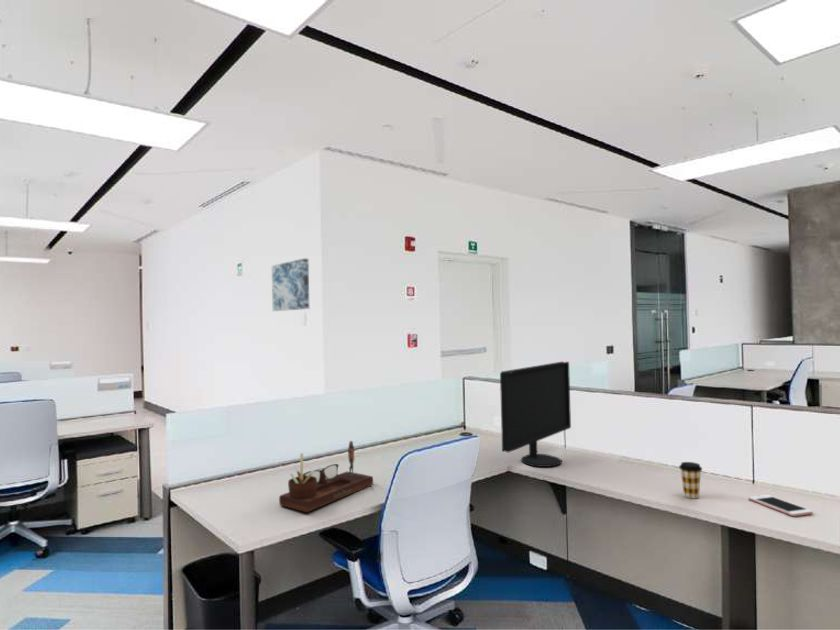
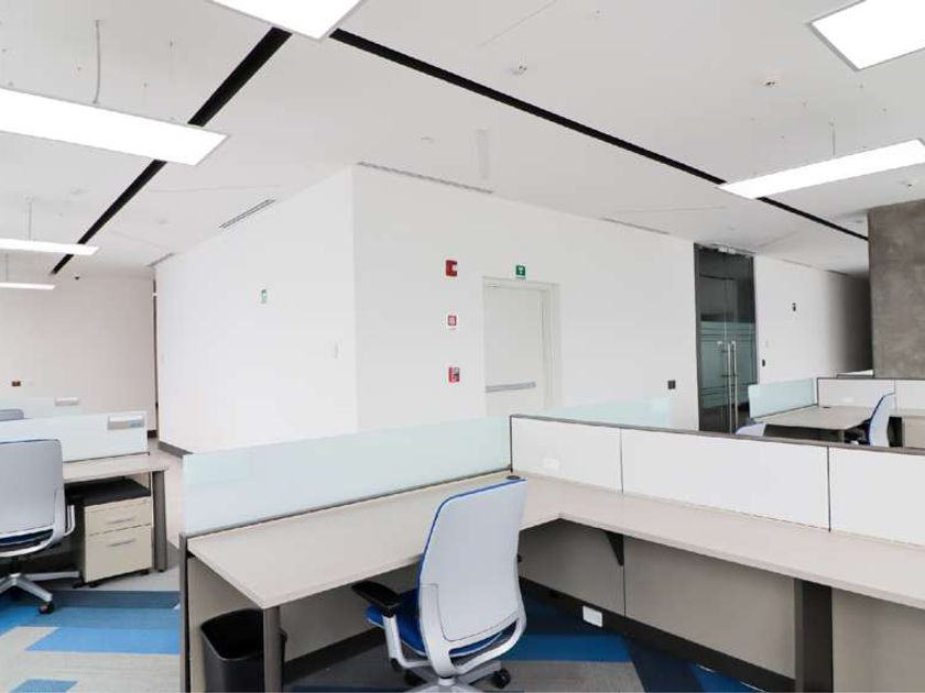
- wall art (289, 286)
- desk organizer (324, 472)
- coffee cup (690, 480)
- cell phone (779, 504)
- computer monitor (540, 413)
